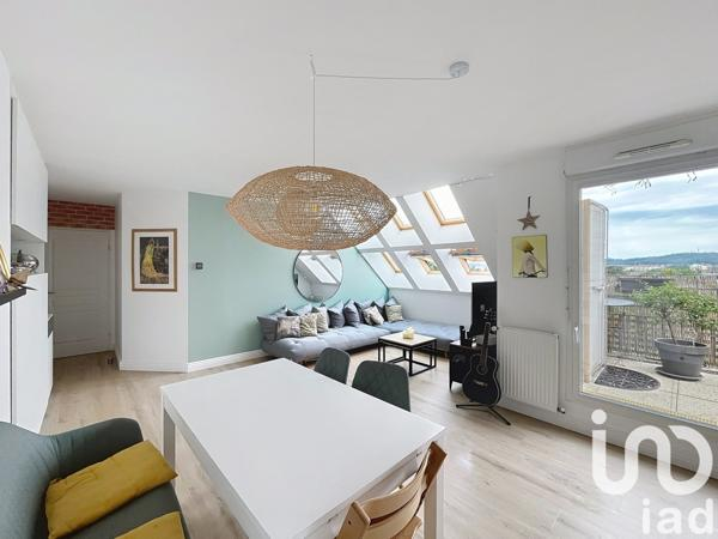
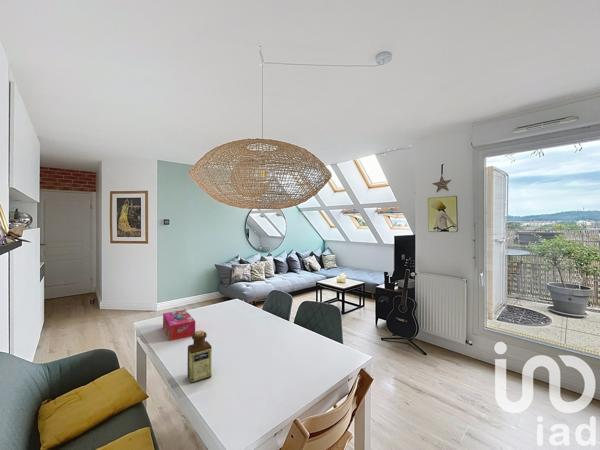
+ tissue box (178, 324)
+ bottle (199, 354)
